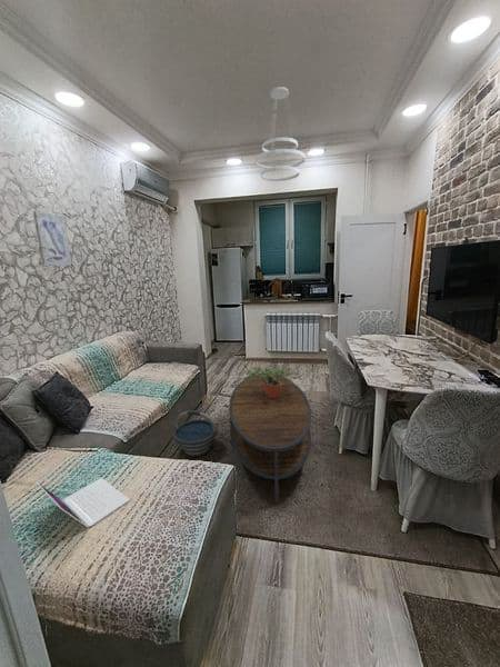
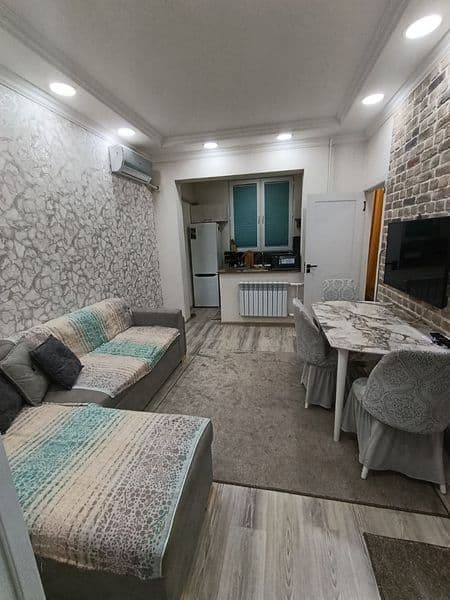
- laptop (83, 489)
- potted plant (271, 378)
- bucket (194, 430)
- chandelier (279, 138)
- wall art (53, 240)
- coffee table (269, 422)
